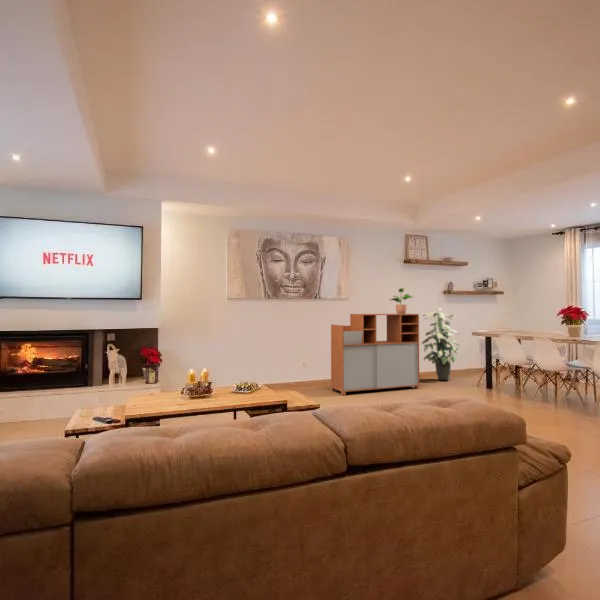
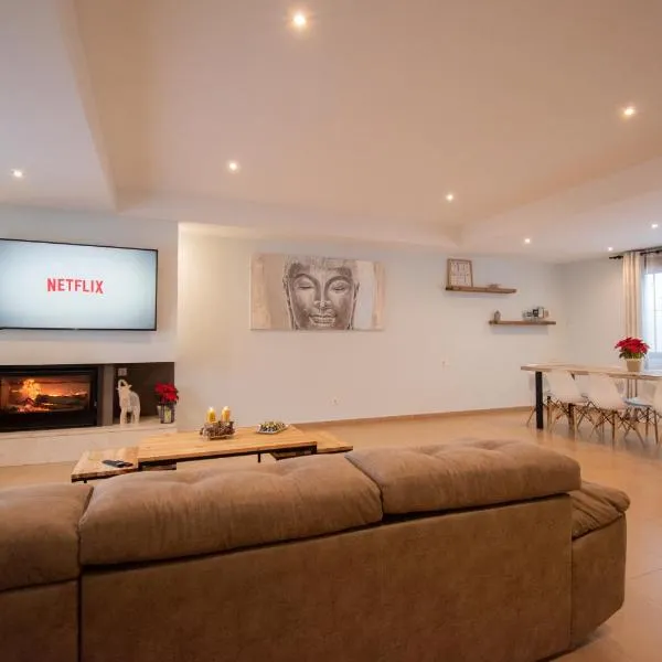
- potted plant (401, 301)
- indoor plant (440, 344)
- storage cabinet (375, 351)
